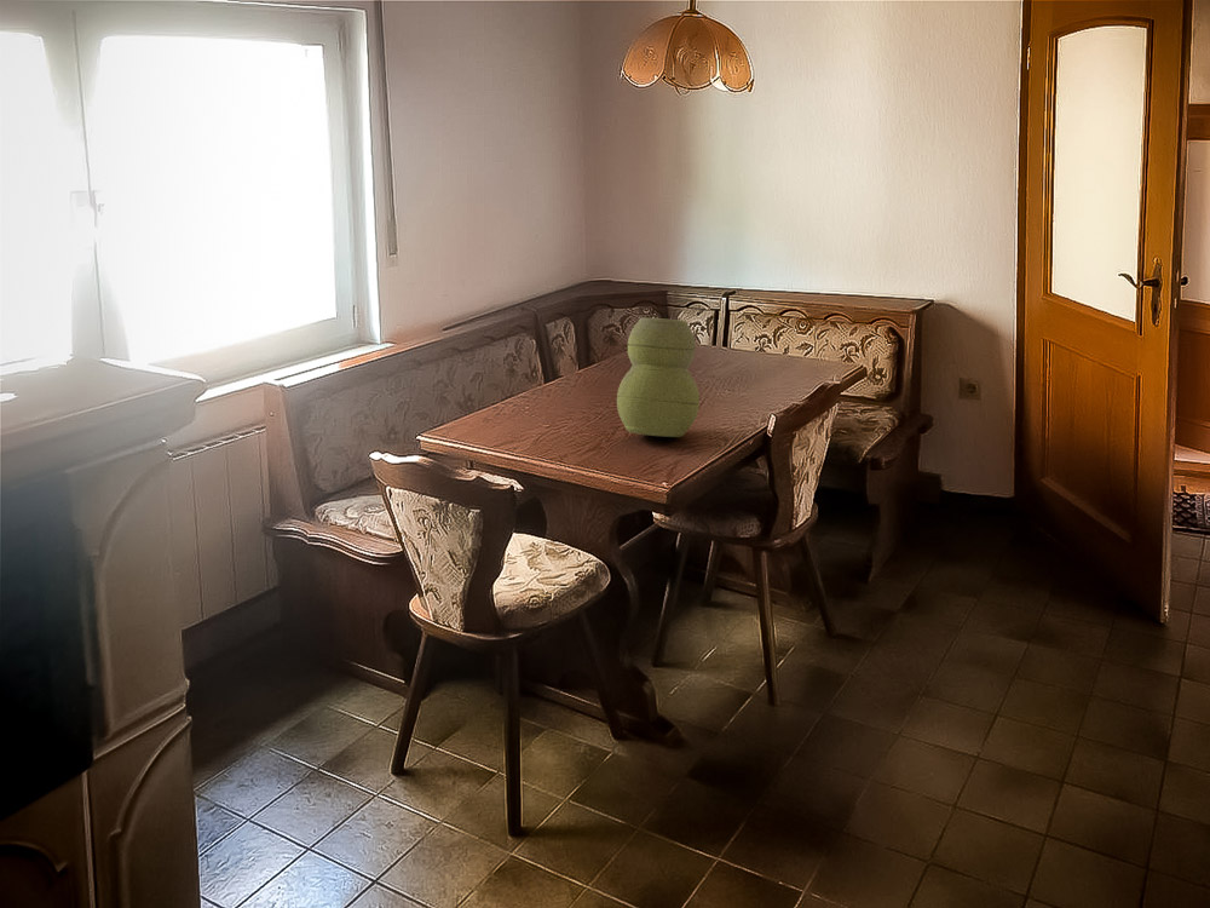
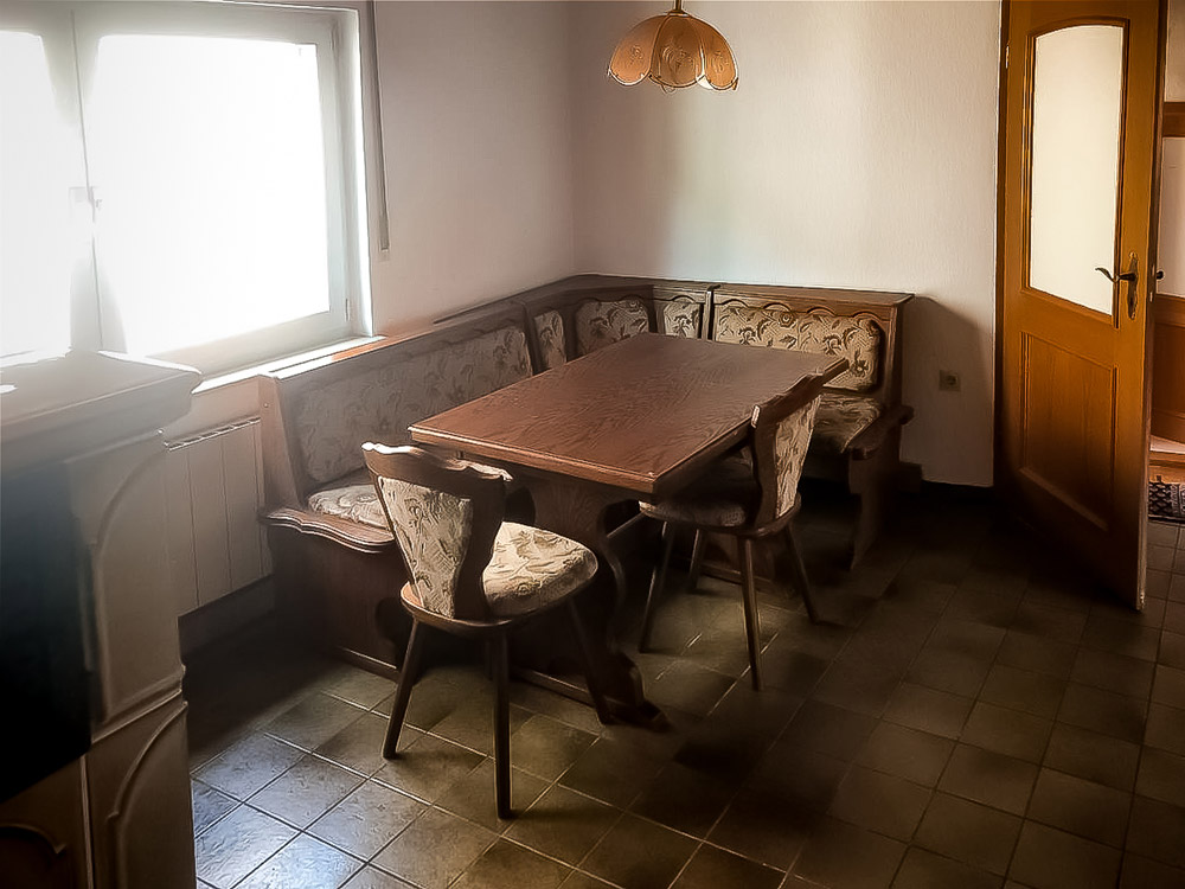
- vase (658, 378)
